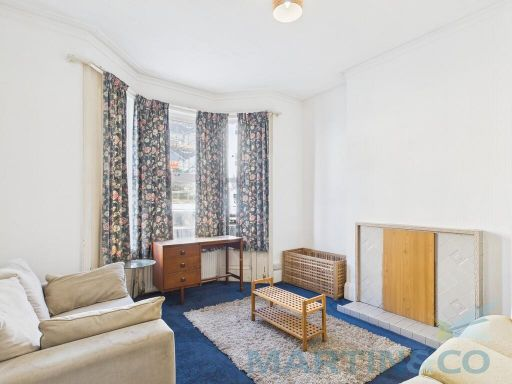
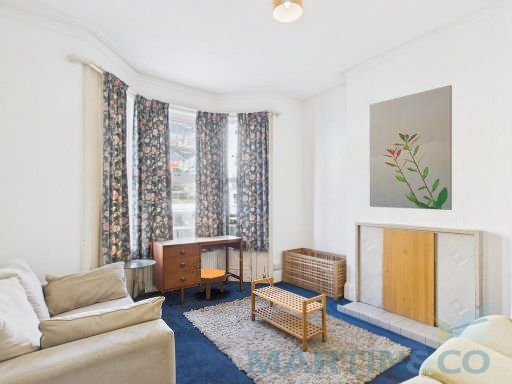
+ footstool (209, 282)
+ wall art (406, 152)
